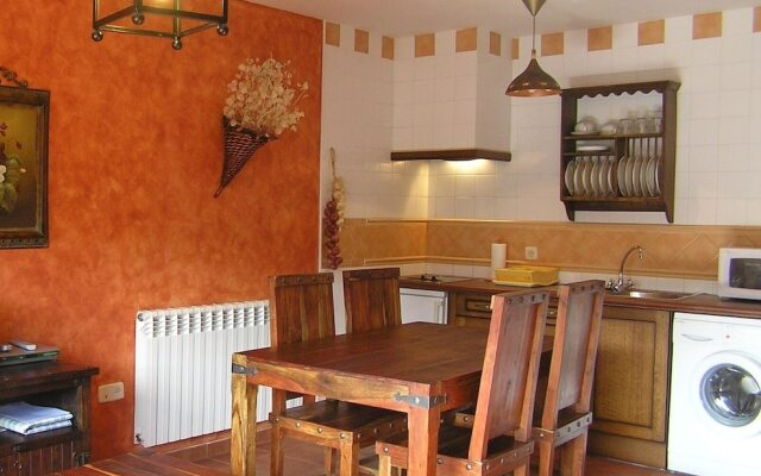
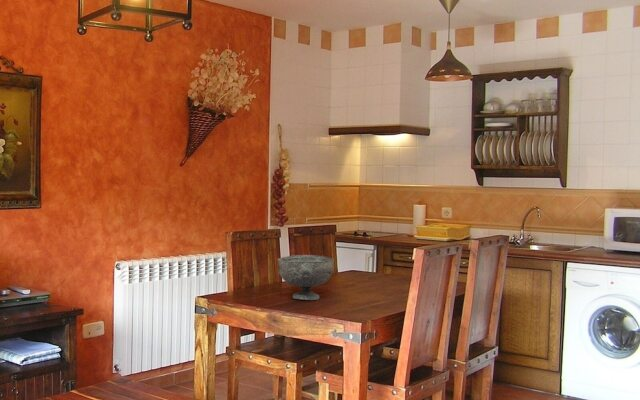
+ decorative bowl (306, 277)
